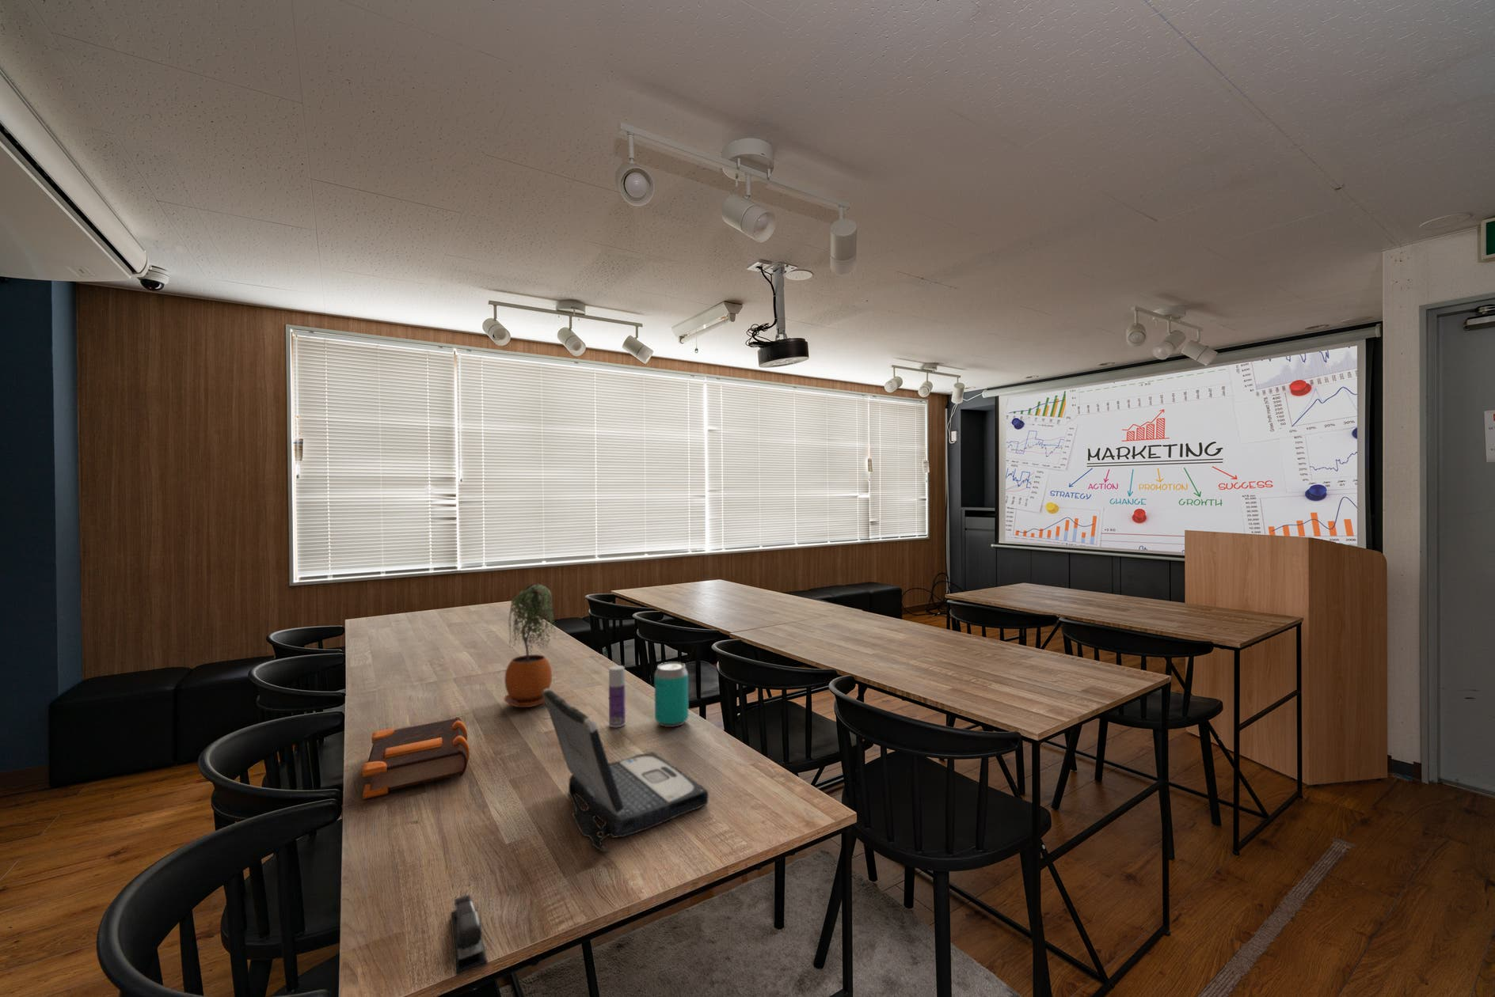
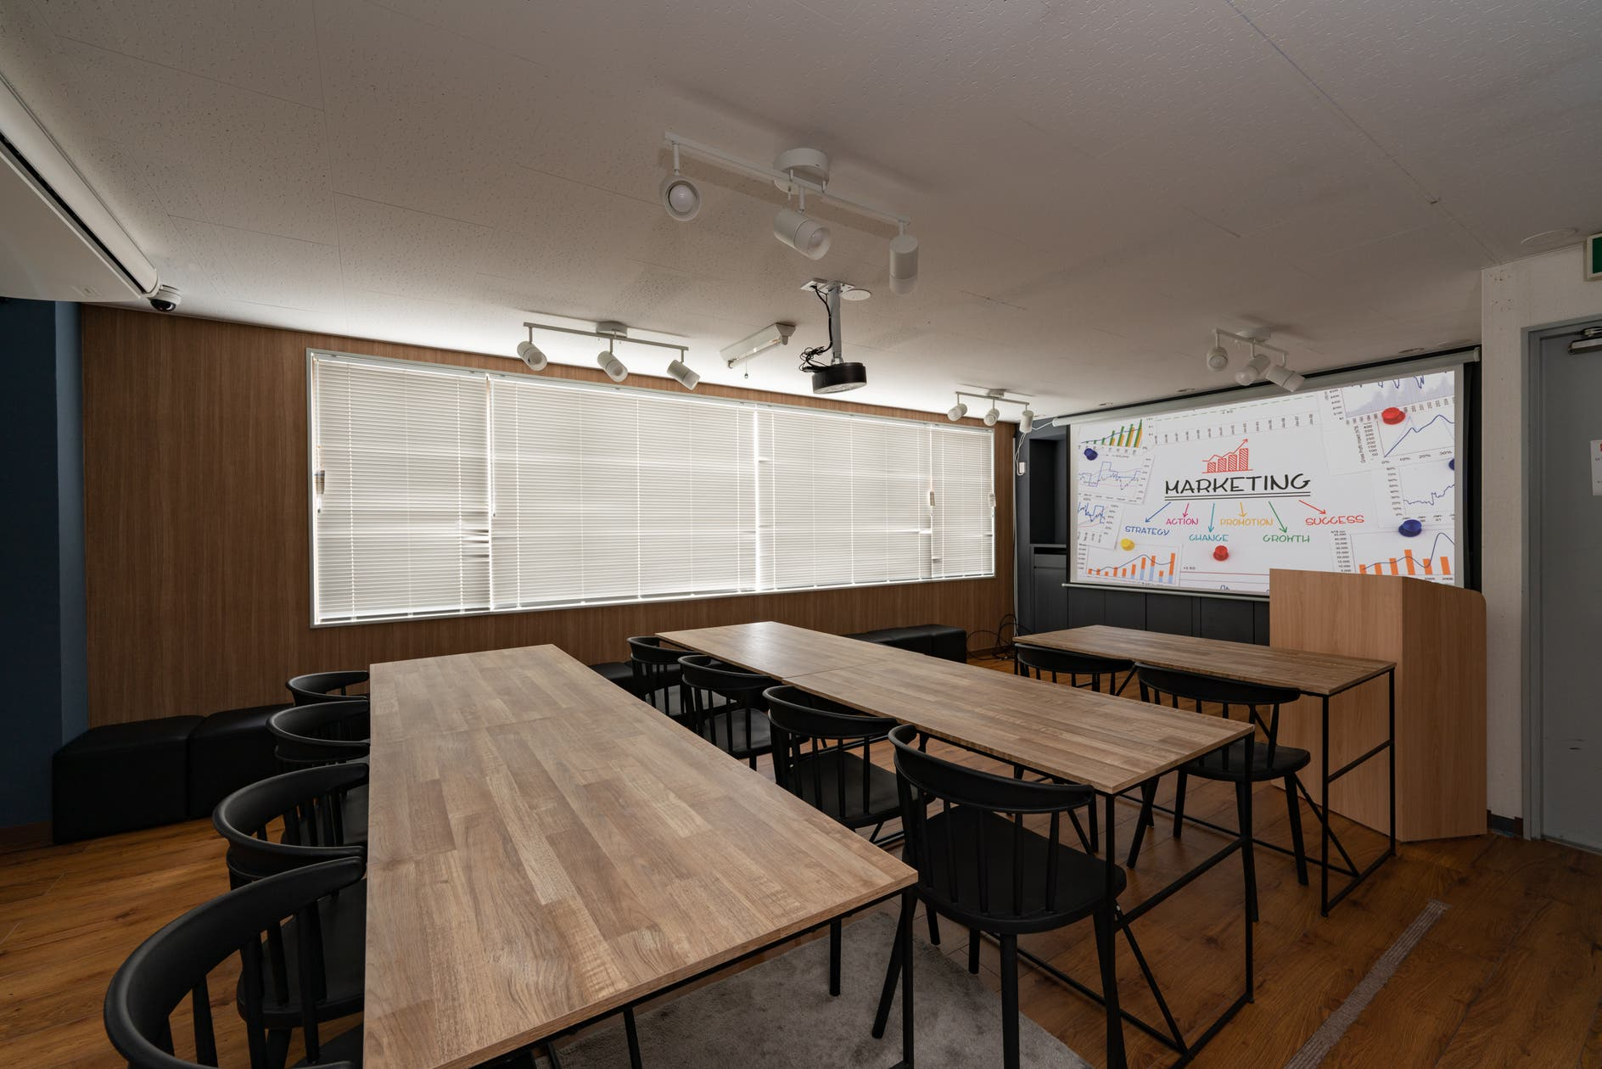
- bottle (617, 695)
- bible (420, 749)
- stapler (466, 925)
- potted plant (533, 642)
- laptop (624, 759)
- beverage can (671, 694)
